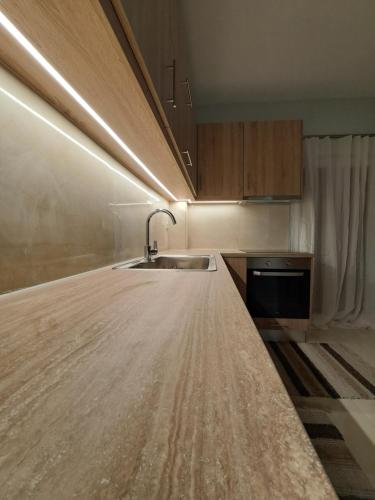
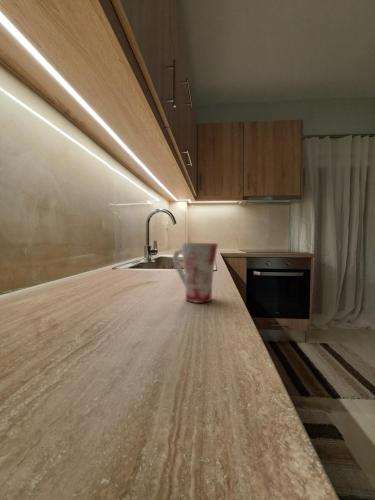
+ mug (192, 270)
